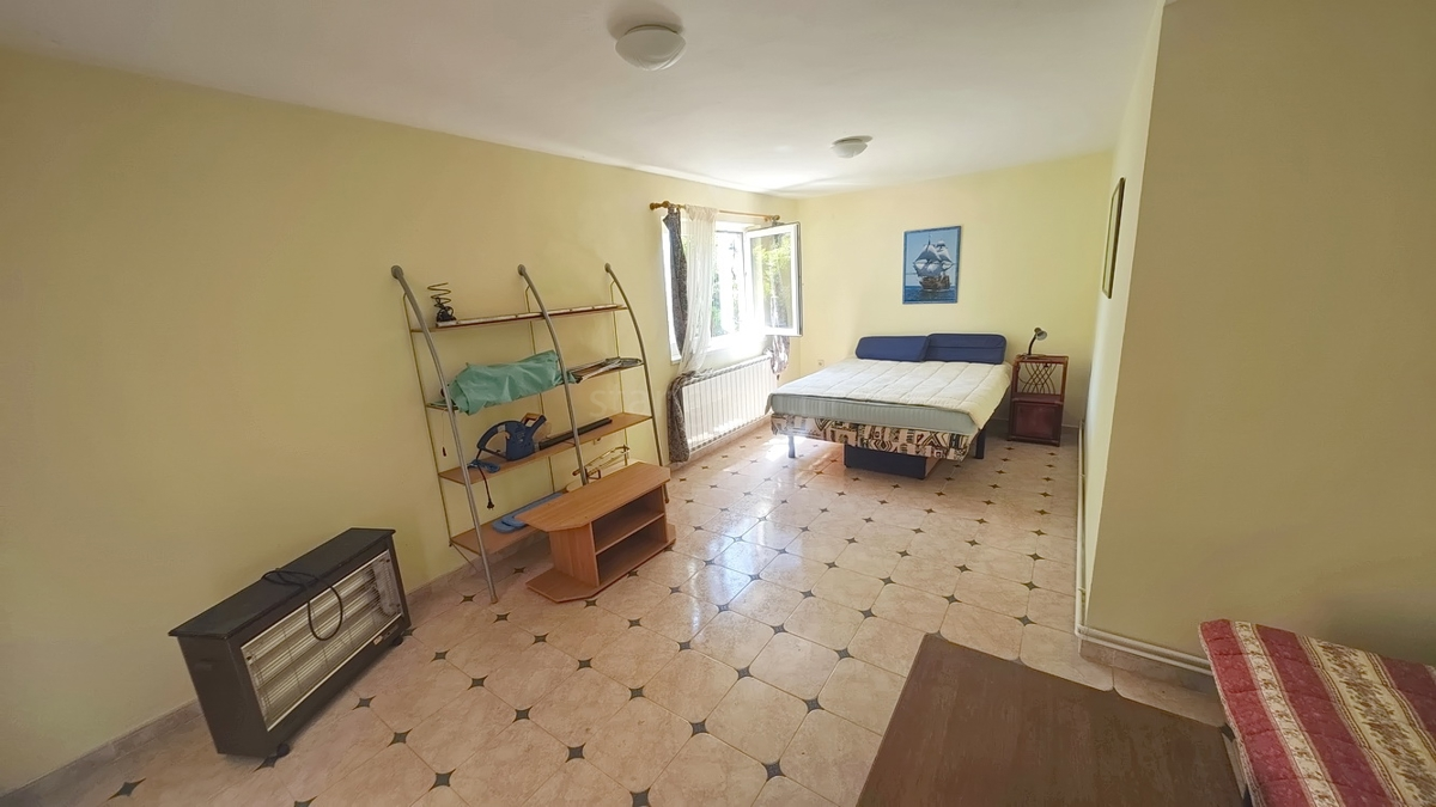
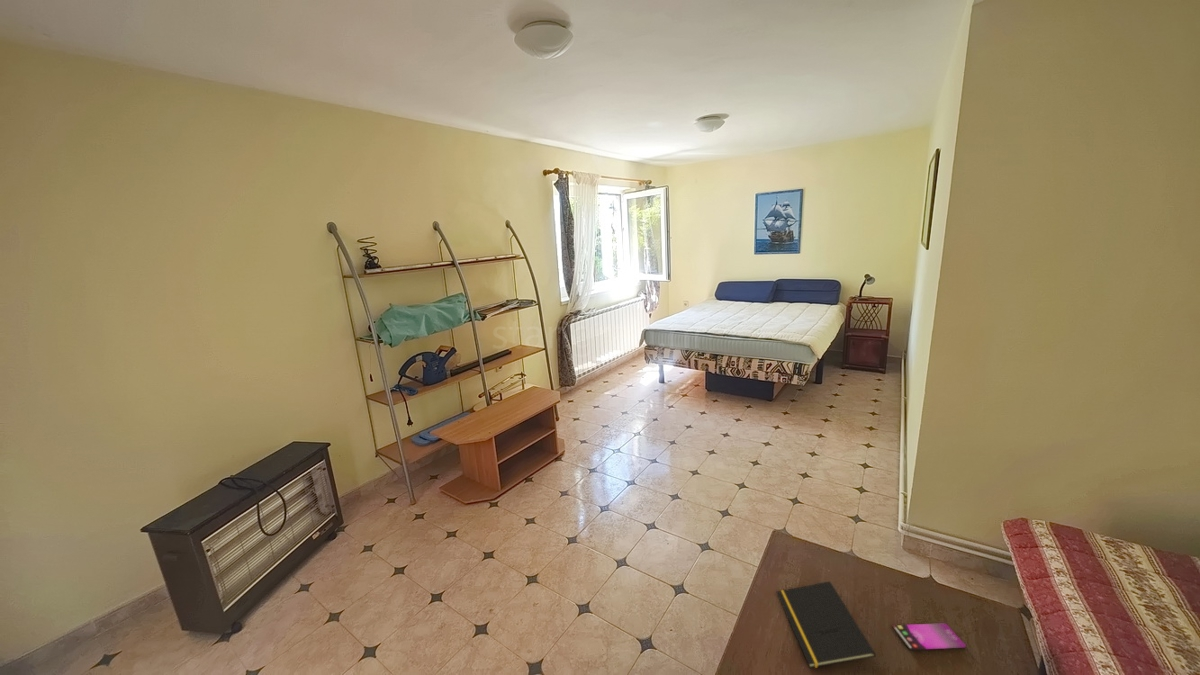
+ smartphone (927, 636)
+ notepad (820, 621)
